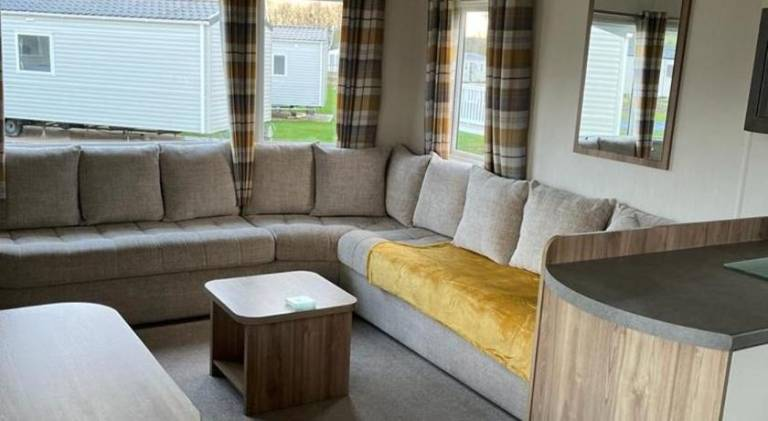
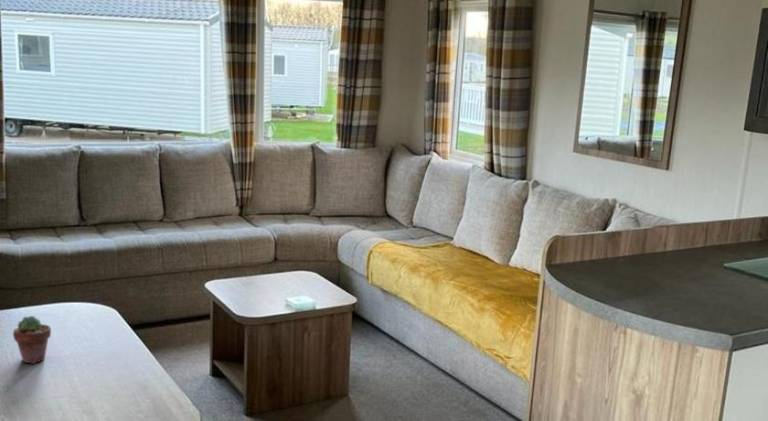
+ potted succulent (32, 337)
